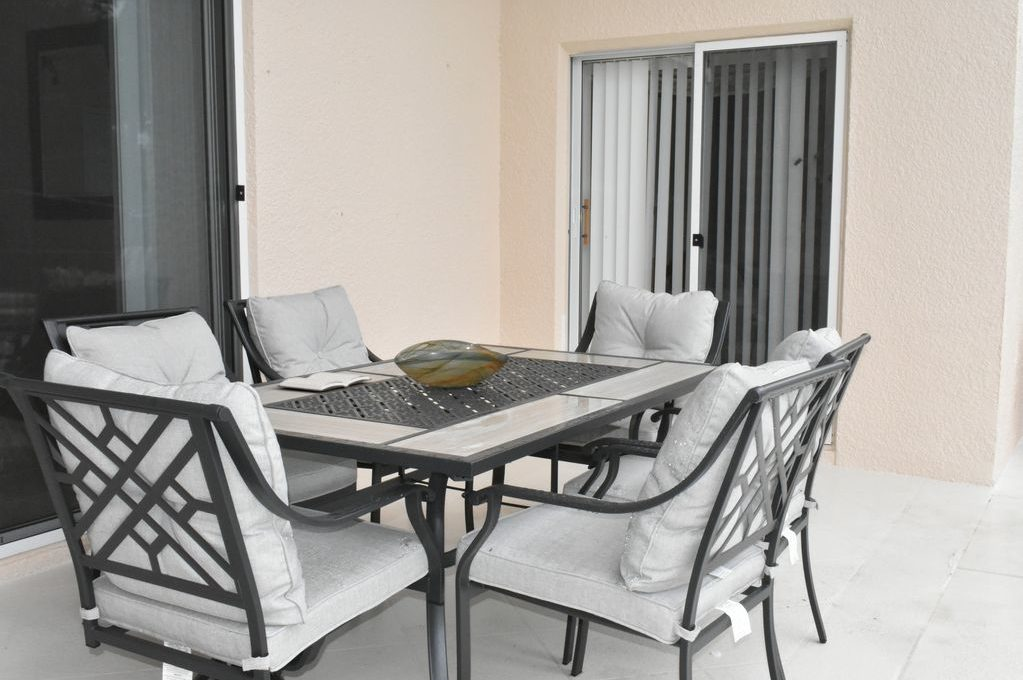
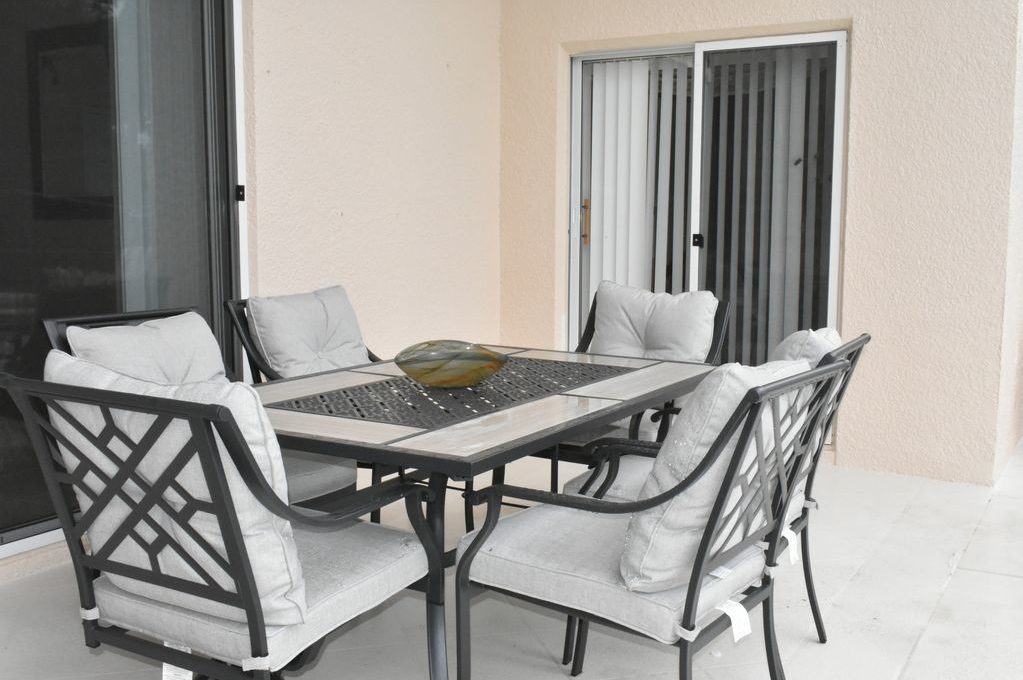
- book (325, 381)
